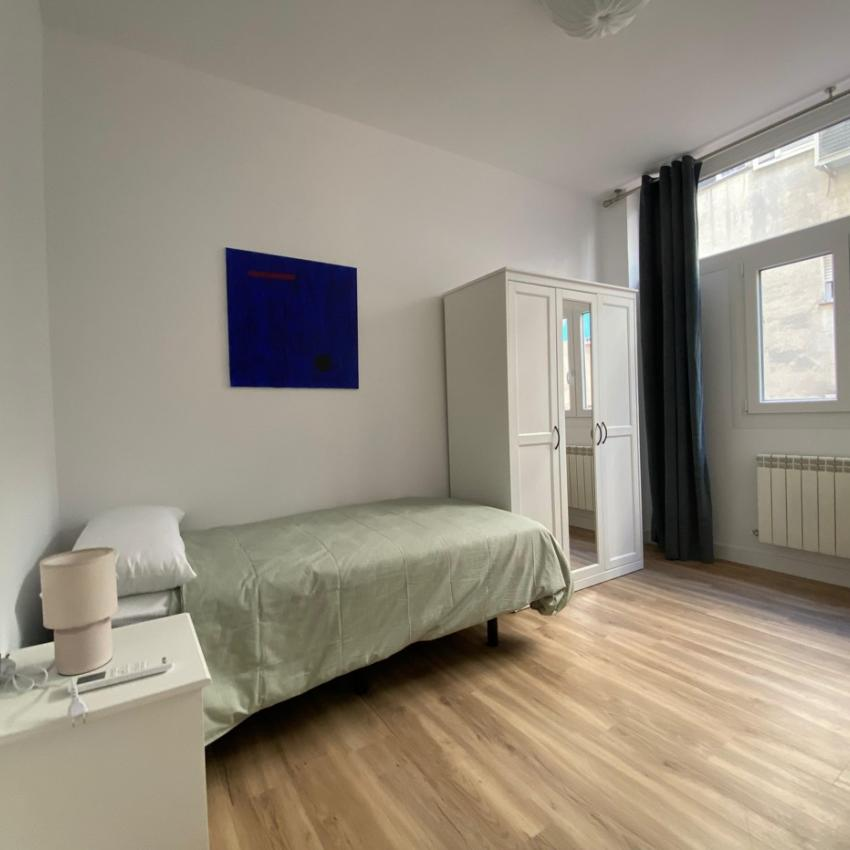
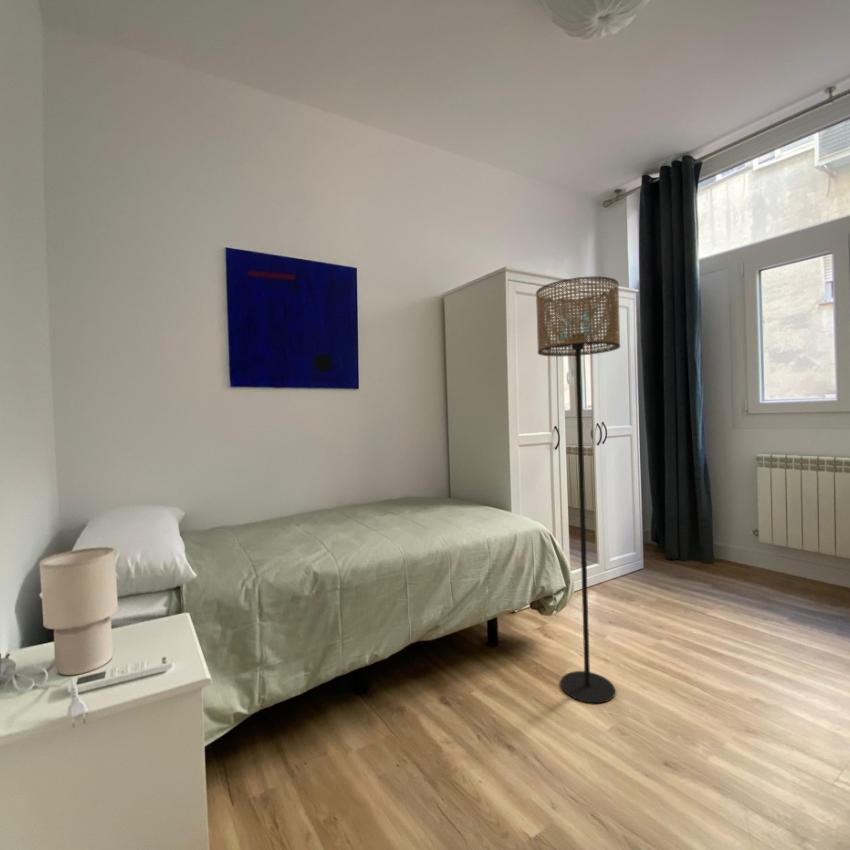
+ floor lamp (581, 489)
